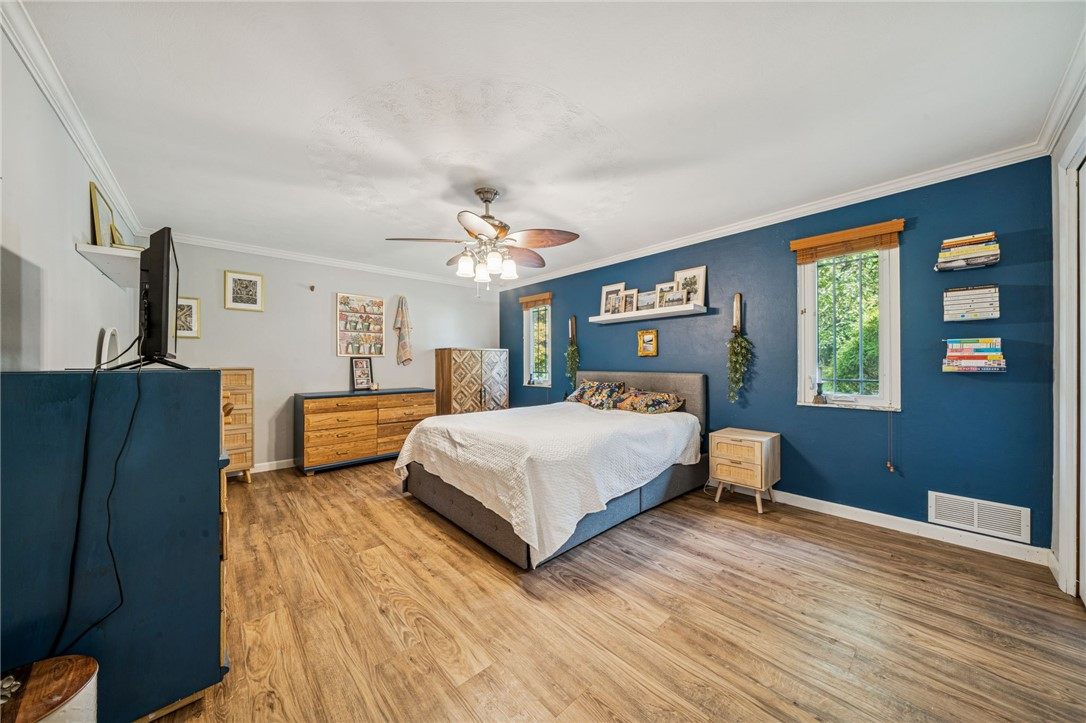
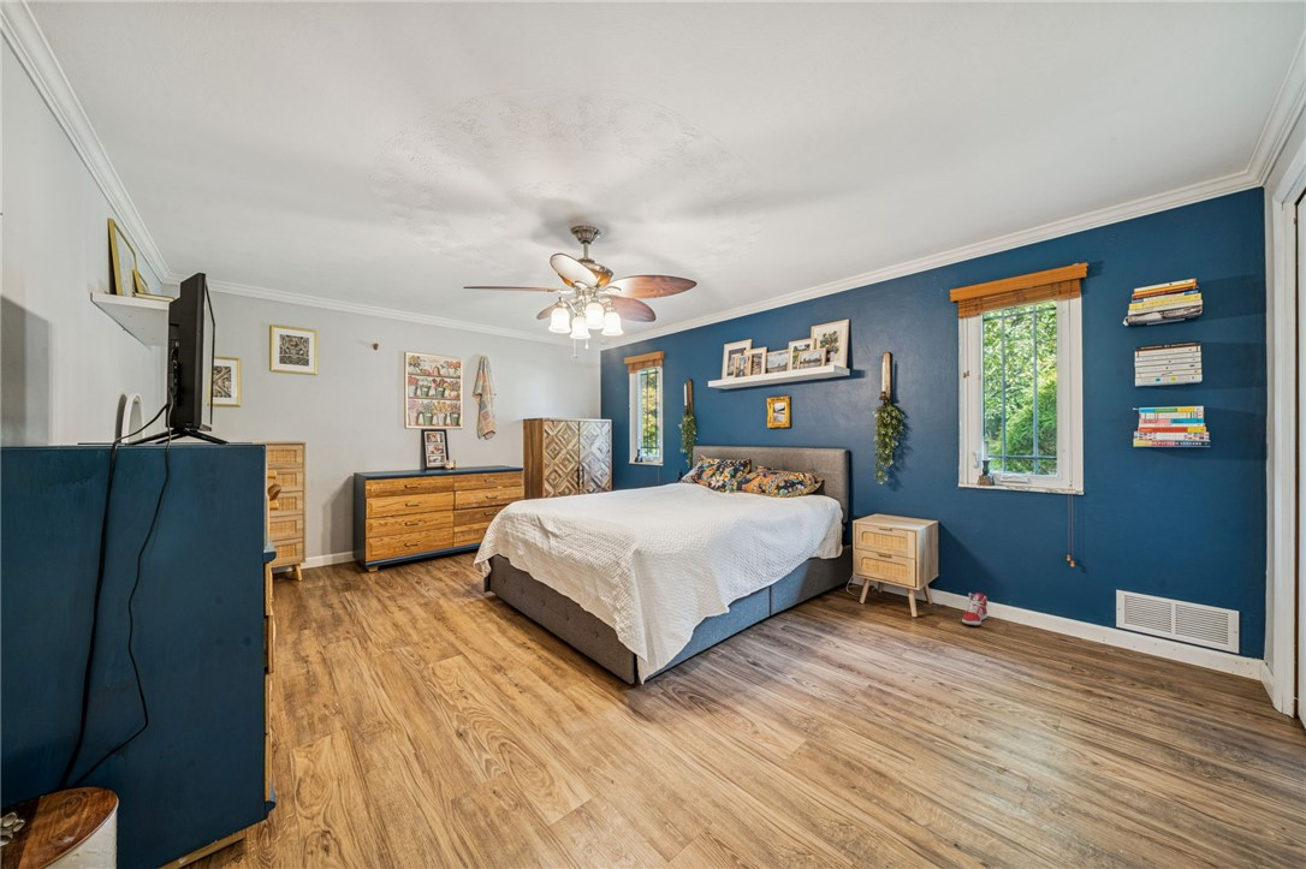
+ sneaker (974, 607)
